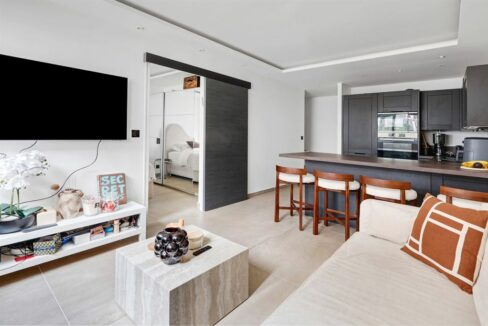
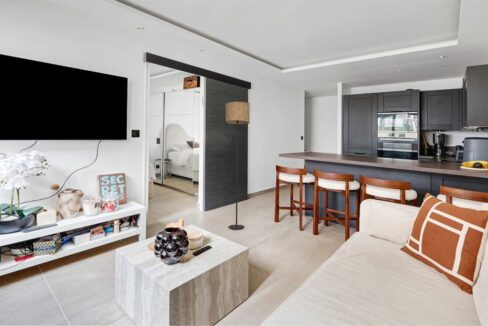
+ floor lamp (237, 165)
